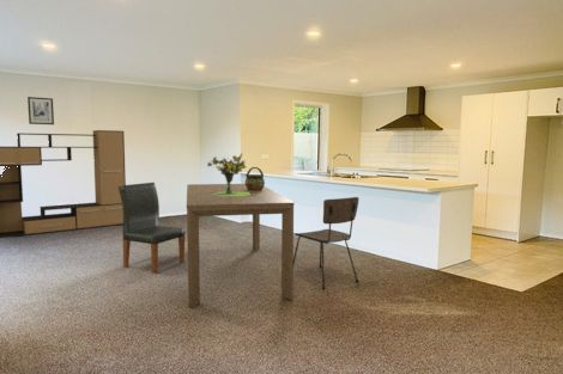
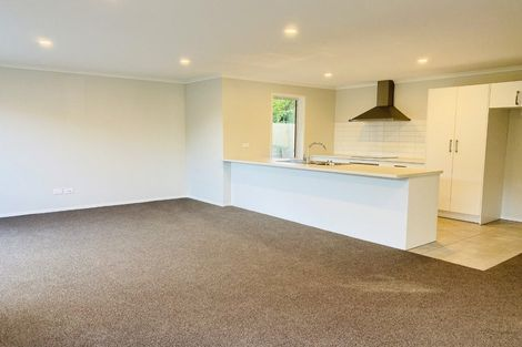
- dining chair (323, 237)
- media console (57, 160)
- dining chair (152, 225)
- wall art (41, 110)
- dining table (231, 214)
- bouquet (226, 173)
- ceramic pot (254, 178)
